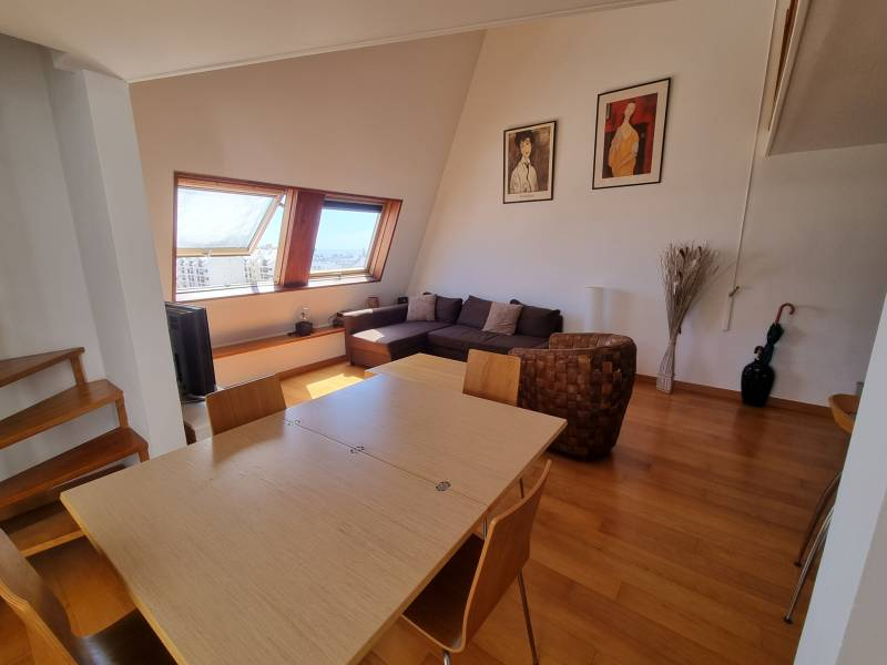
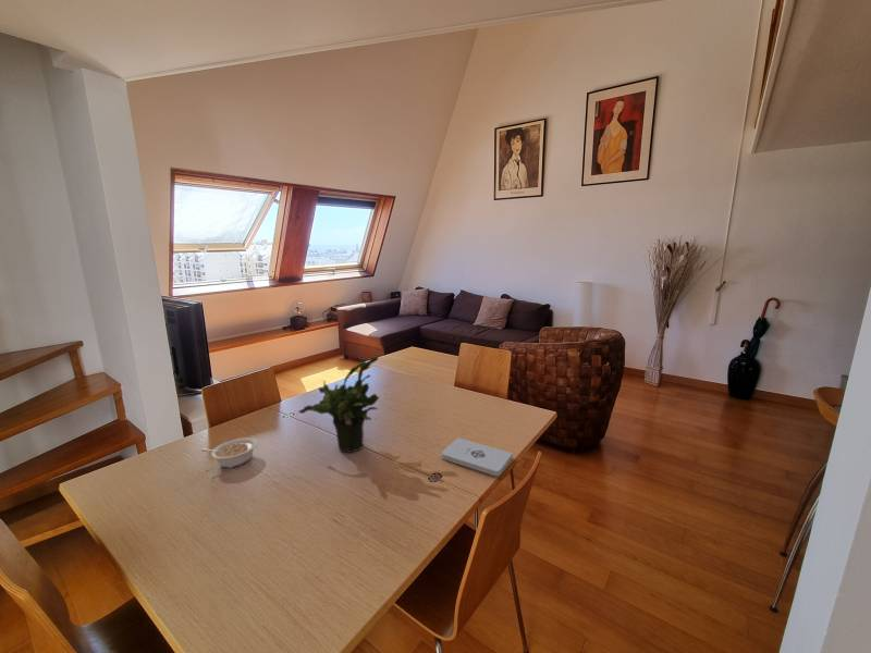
+ legume (233, 453)
+ notepad (476, 455)
+ potted plant (347, 402)
